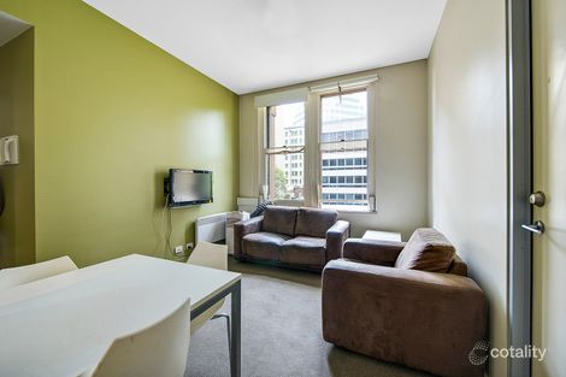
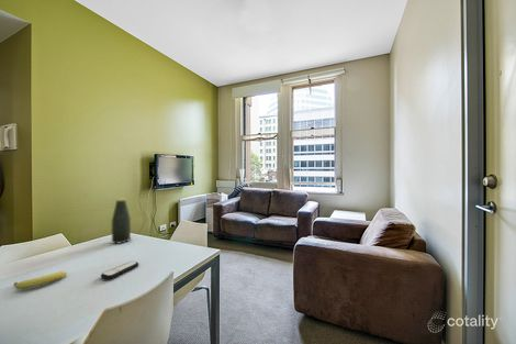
+ bottle (121, 220)
+ fruit (38, 279)
+ remote control (121, 269)
